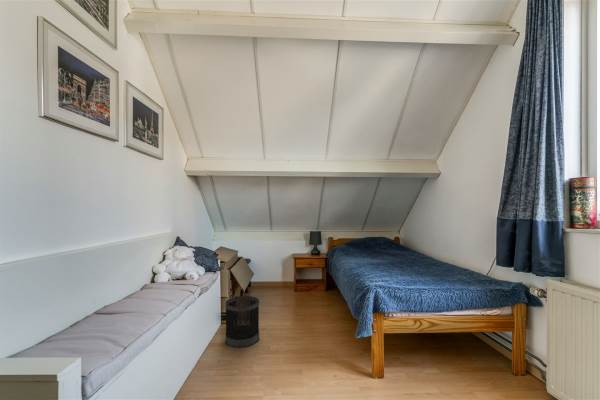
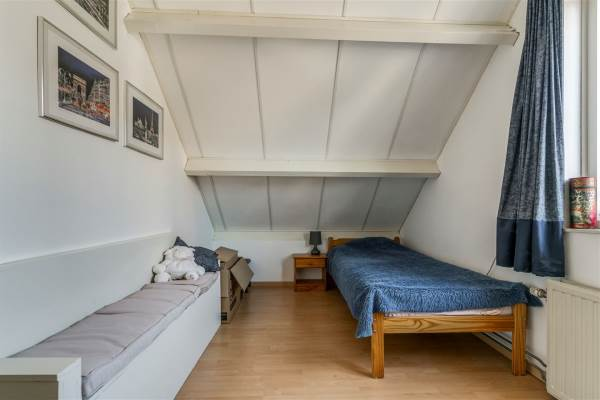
- wastebasket (242, 320)
